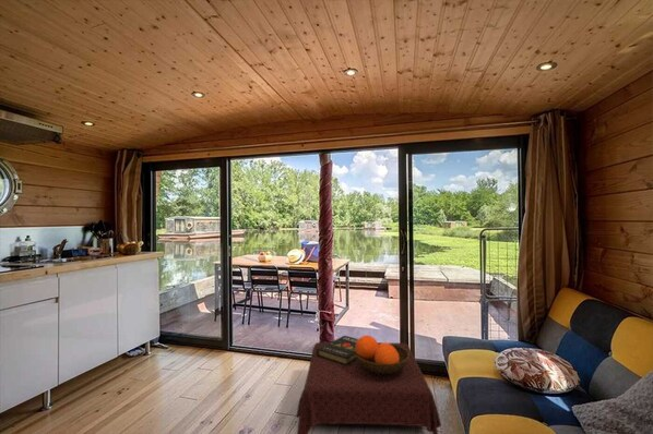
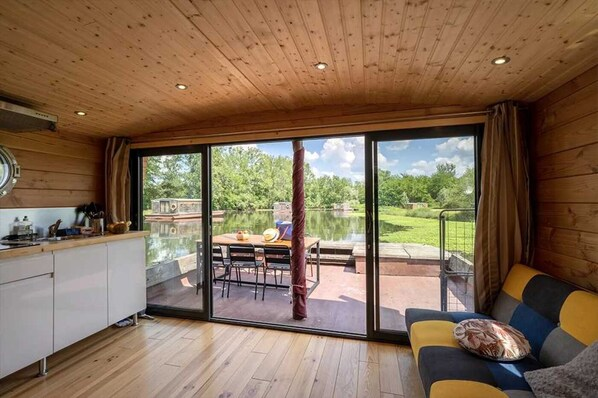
- side table (363, 366)
